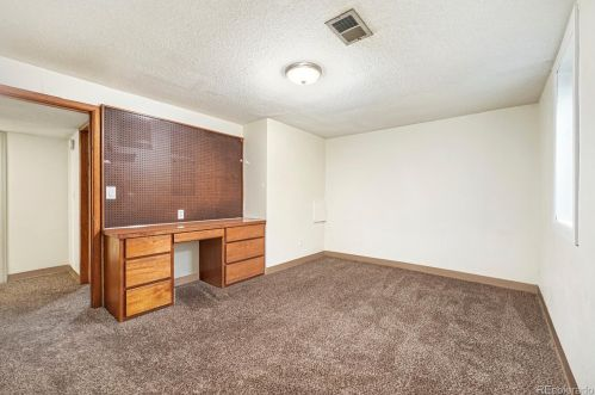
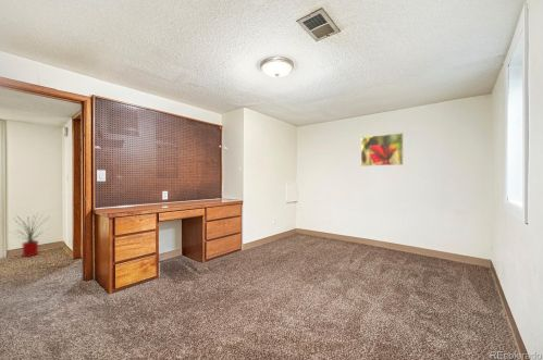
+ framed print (381, 150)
+ house plant (29, 234)
